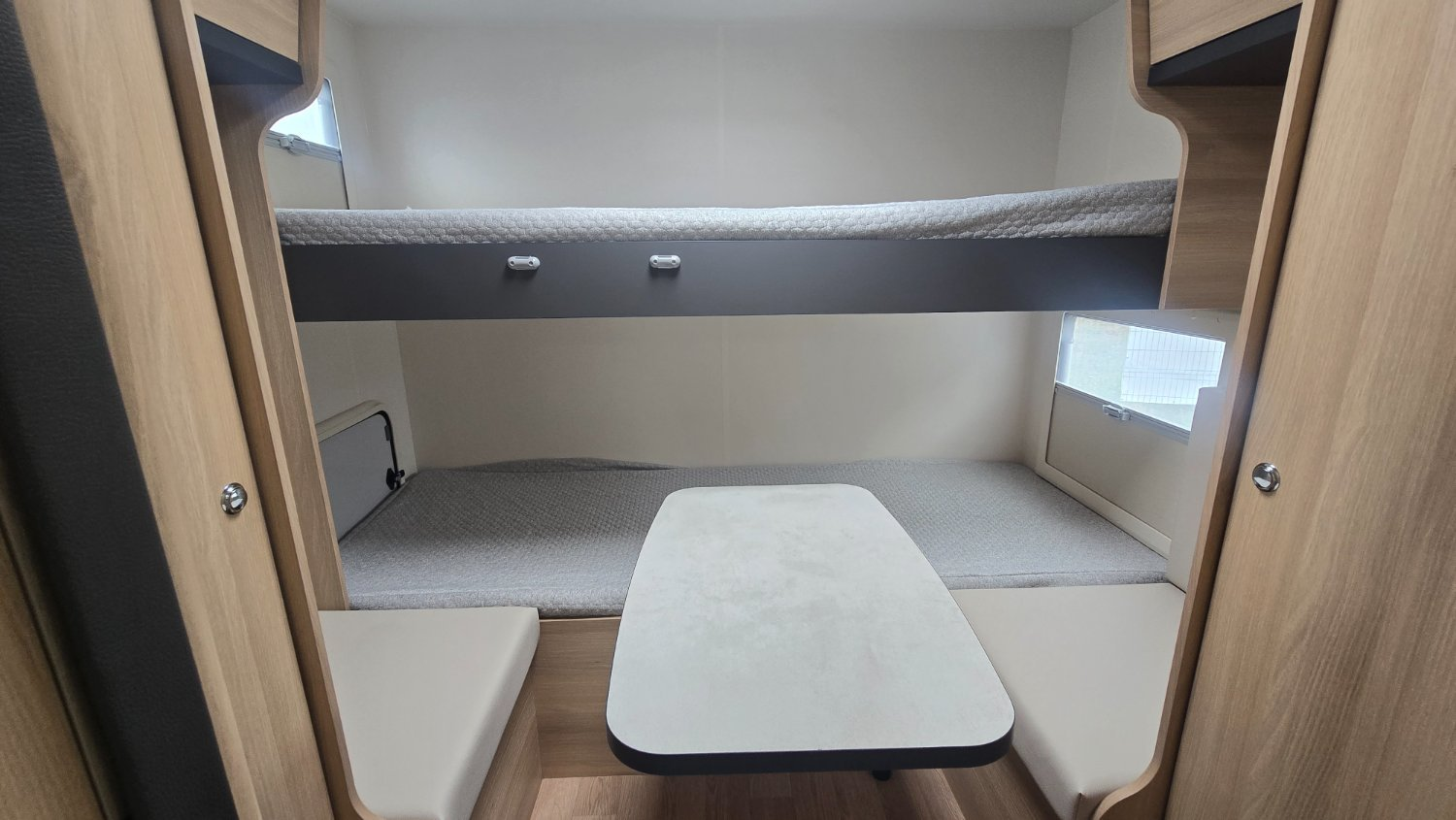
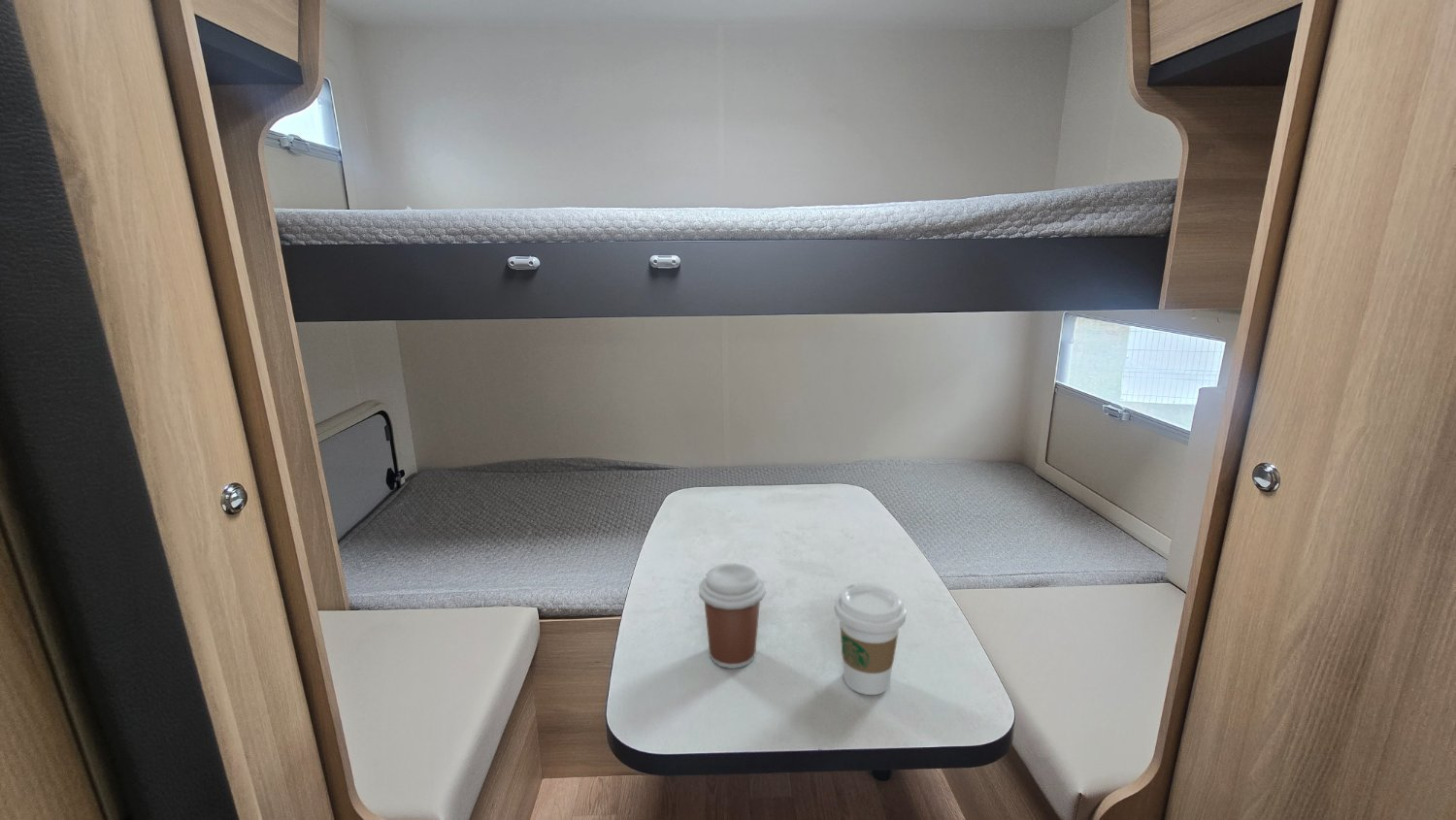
+ coffee cup (868, 639)
+ coffee cup (732, 614)
